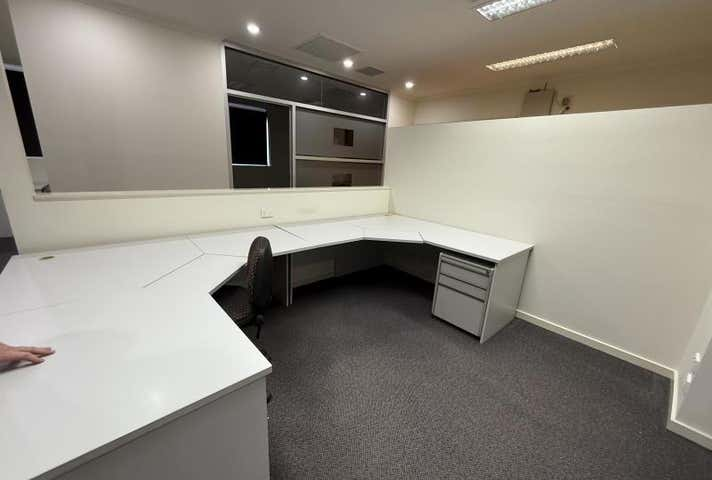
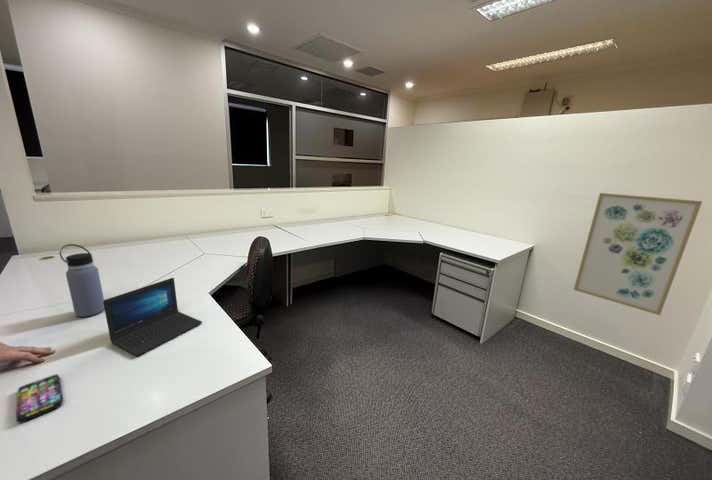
+ water bottle (83, 280)
+ smartphone (39, 396)
+ wall art (629, 251)
+ laptop (156, 312)
